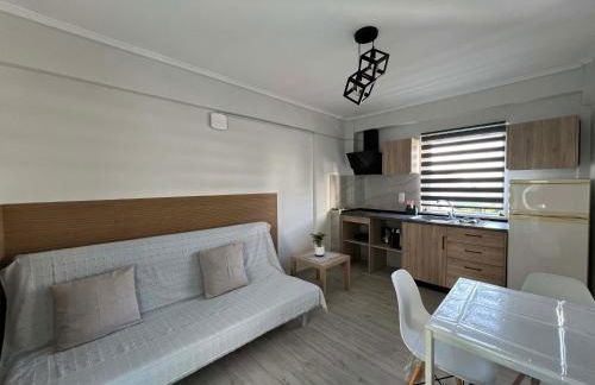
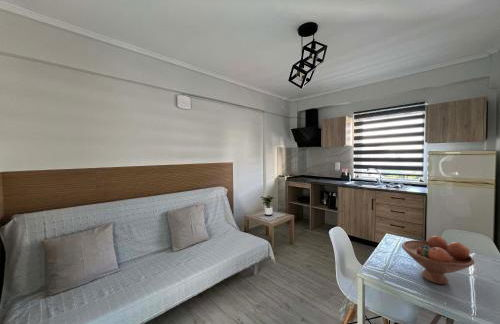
+ fruit bowl (434, 259)
